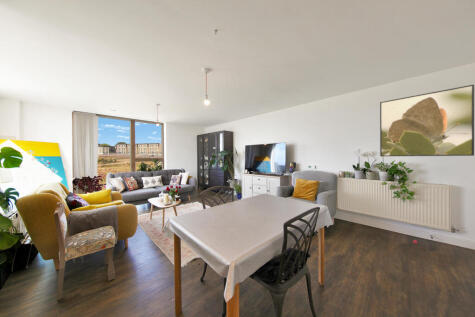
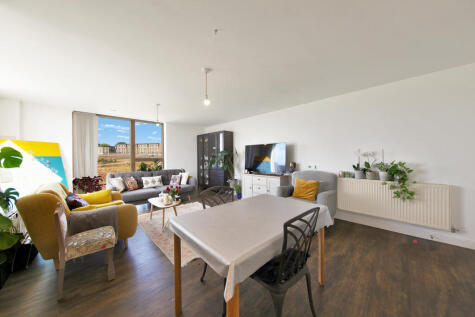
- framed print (420, 125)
